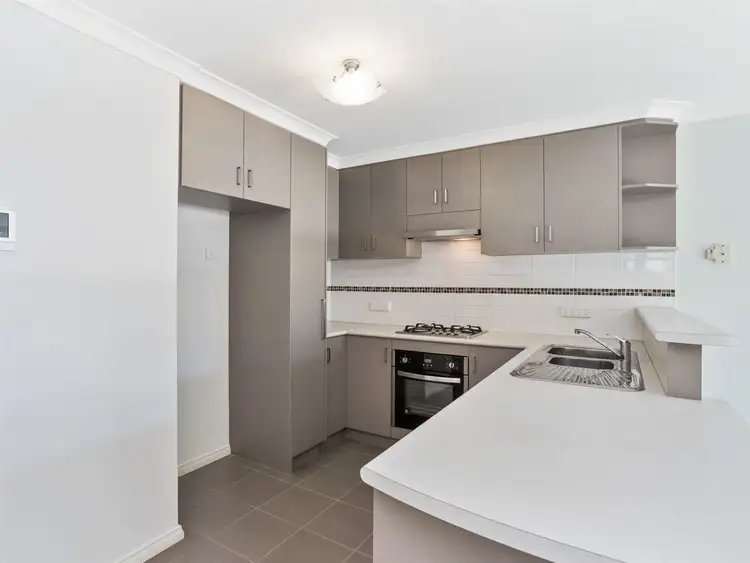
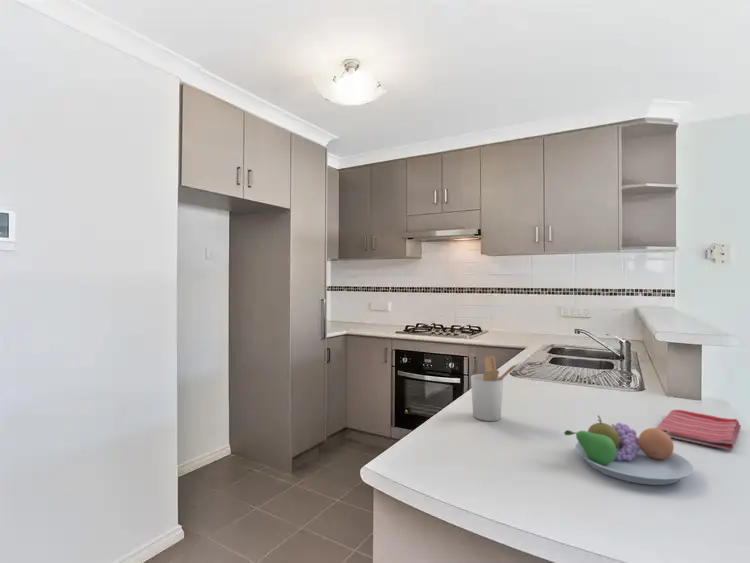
+ utensil holder (495, 388)
+ fruit bowl (625, 445)
+ dish towel (698, 426)
